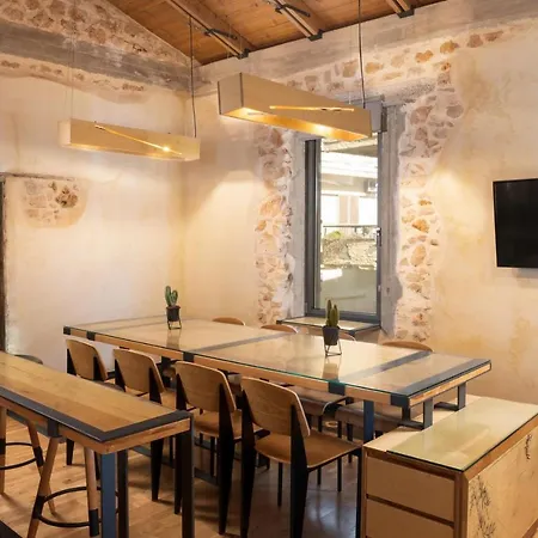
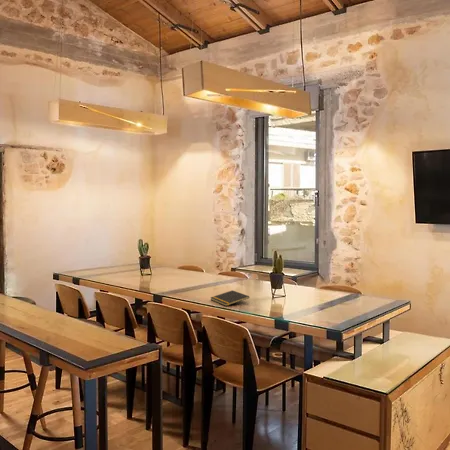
+ notepad (229, 297)
